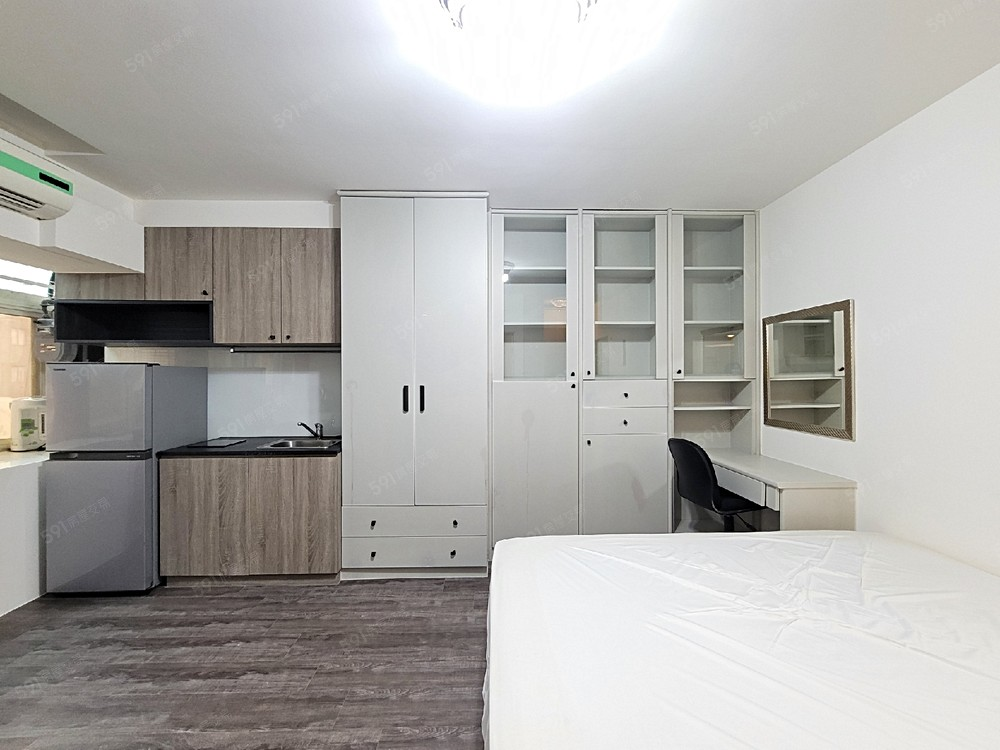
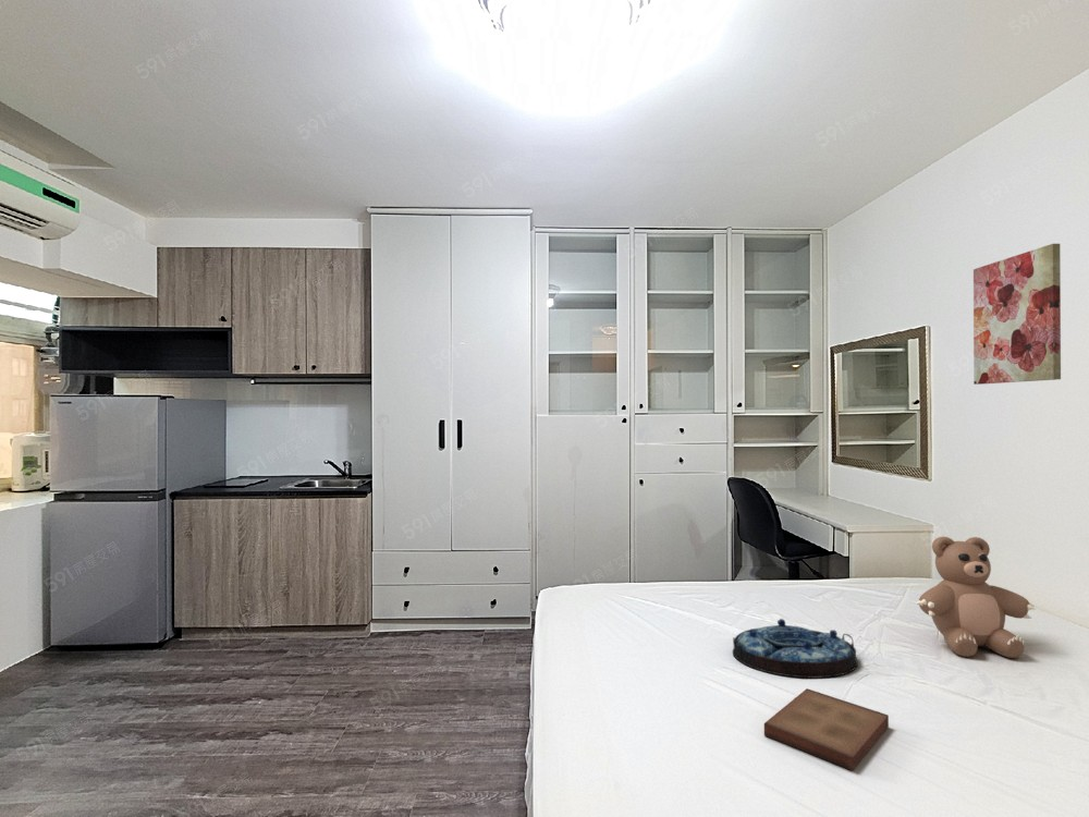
+ book (827, 724)
+ teddy bear (969, 593)
+ serving tray (793, 643)
+ wall art (1013, 319)
